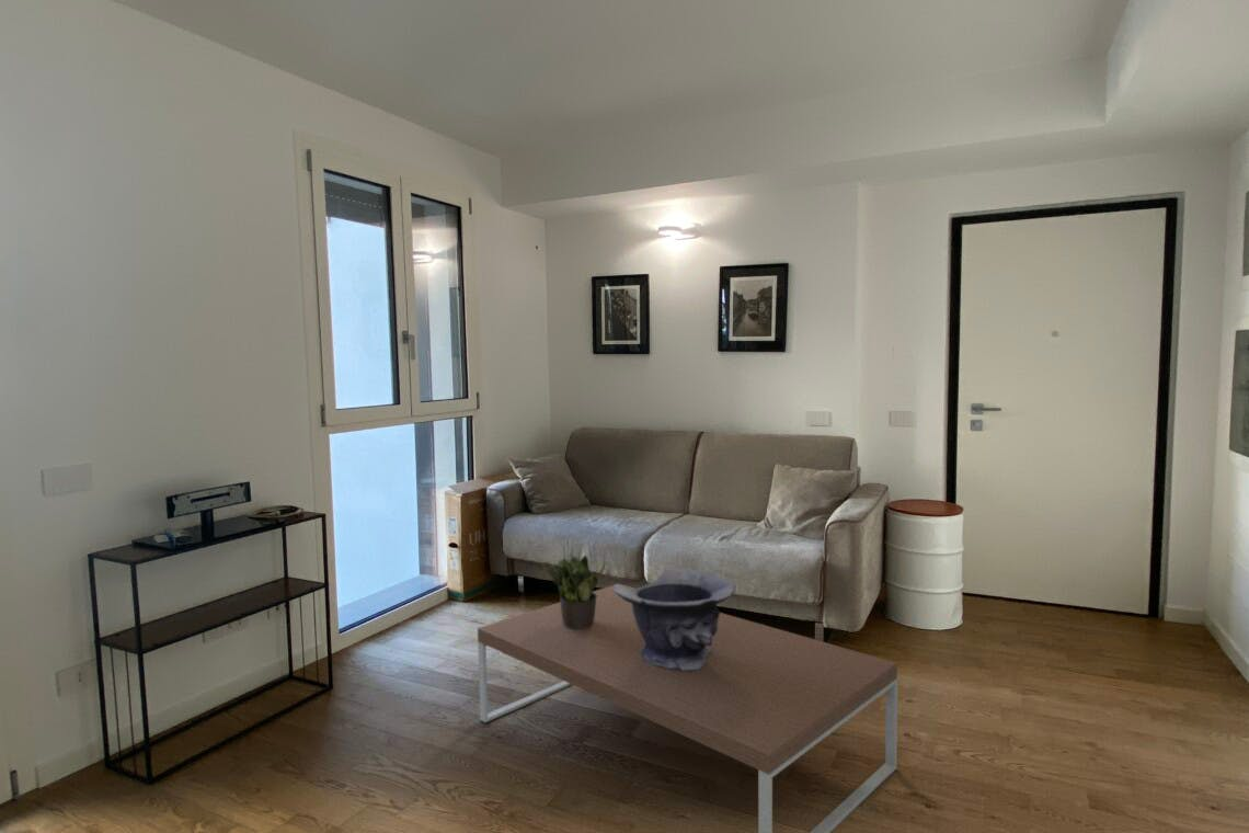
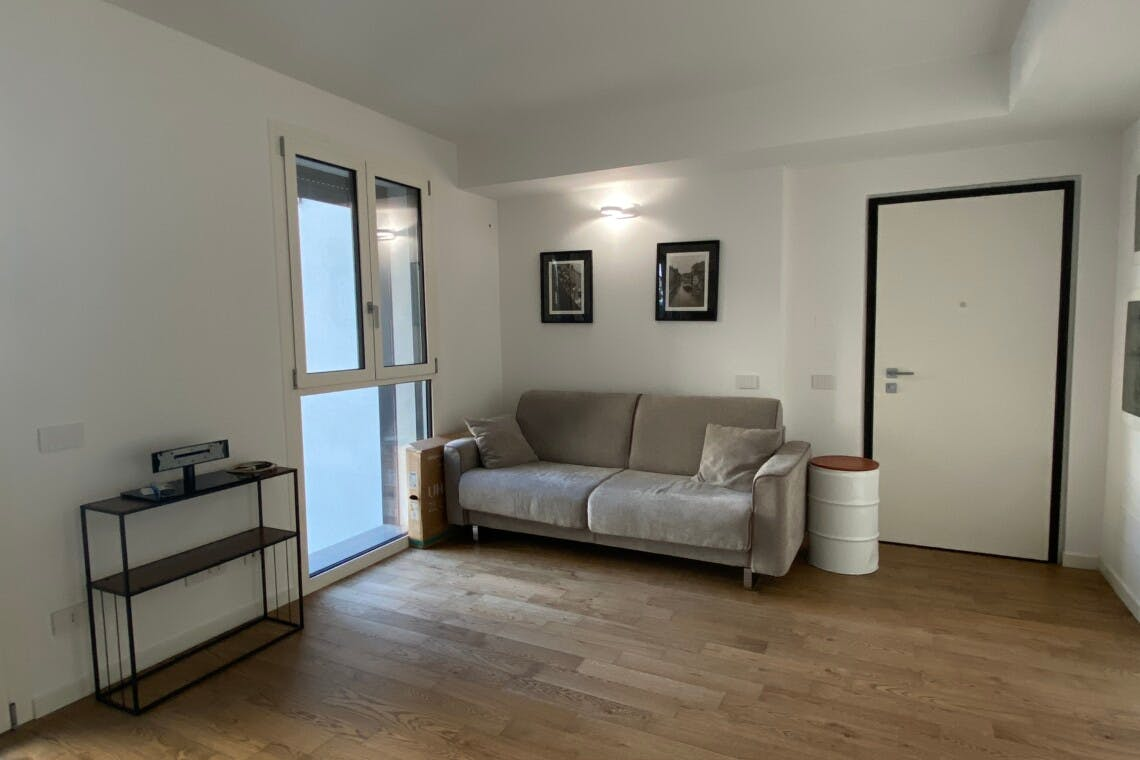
- potted plant (575, 583)
- coffee table (673, 693)
- decorative bowl (676, 620)
